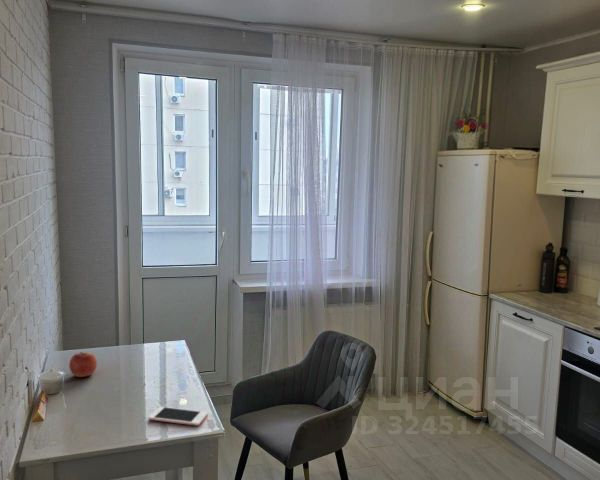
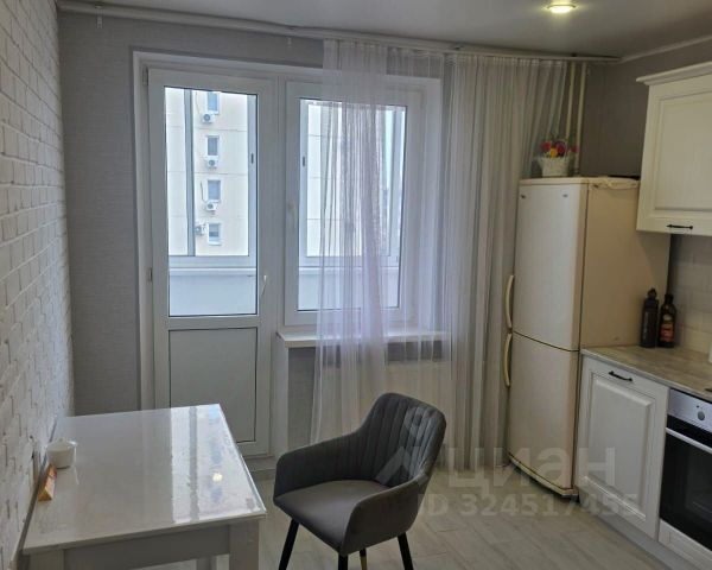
- apple (83, 363)
- cell phone (178, 415)
